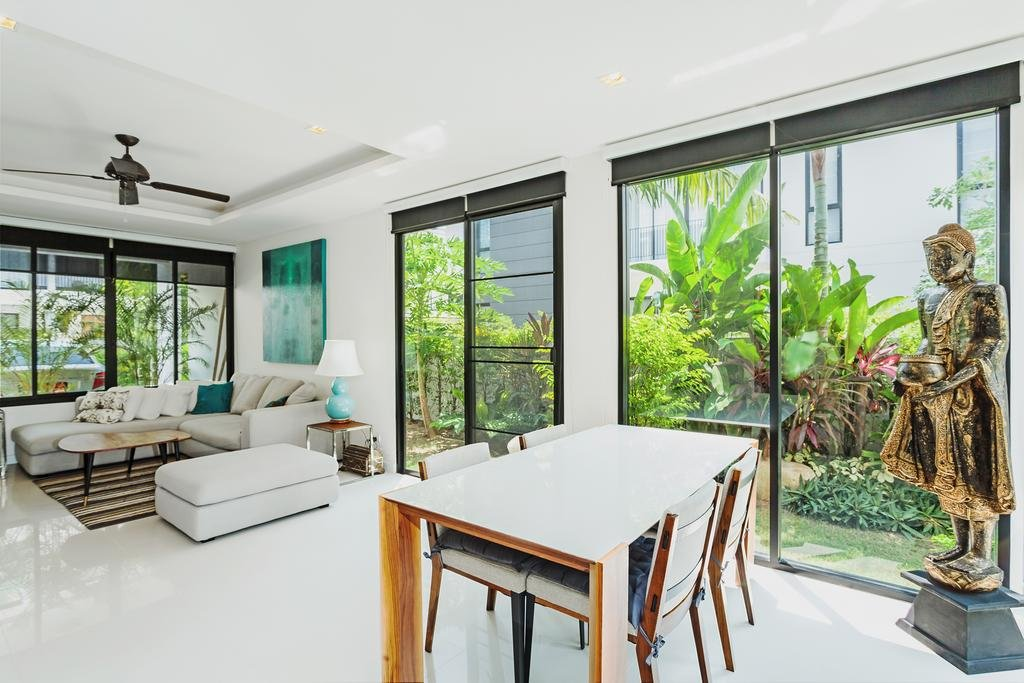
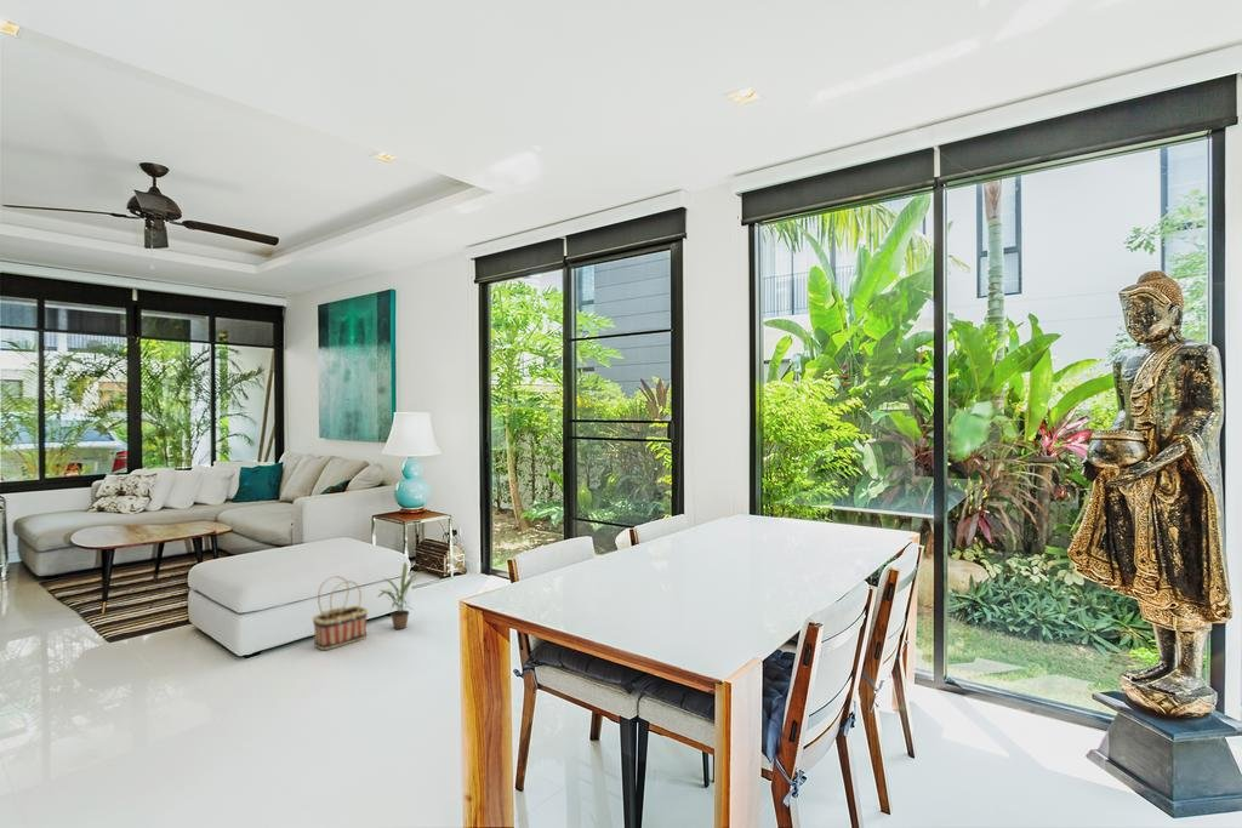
+ basket (340, 610)
+ potted plant (403, 598)
